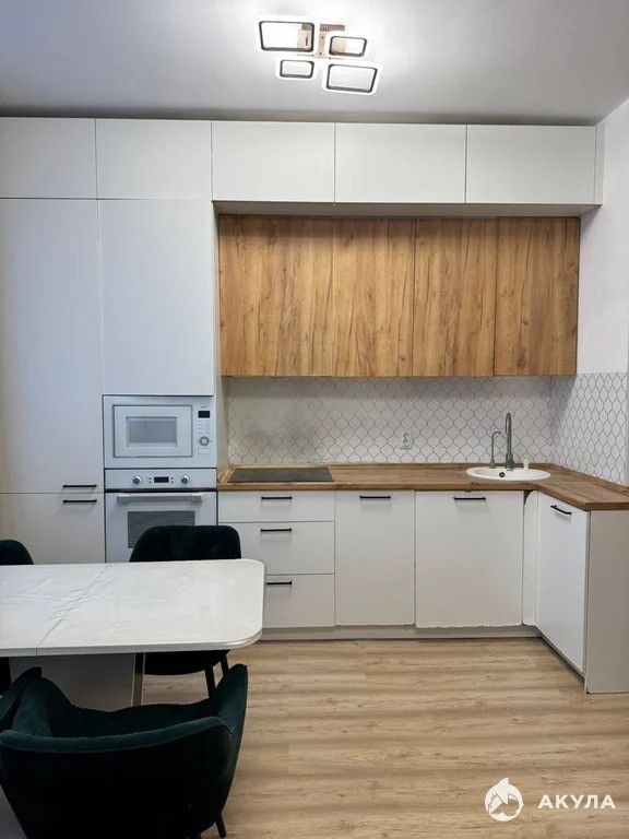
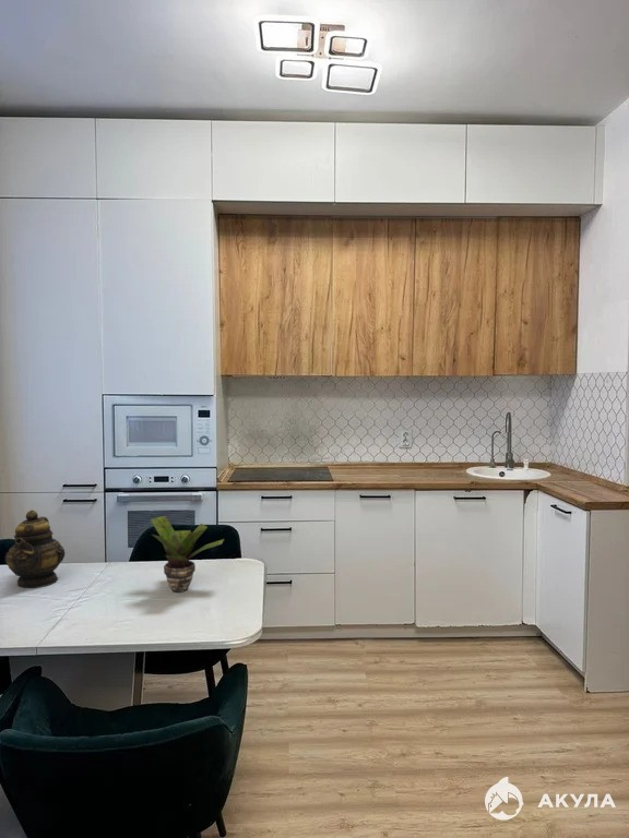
+ potted plant (178, 555)
+ teapot (35, 546)
